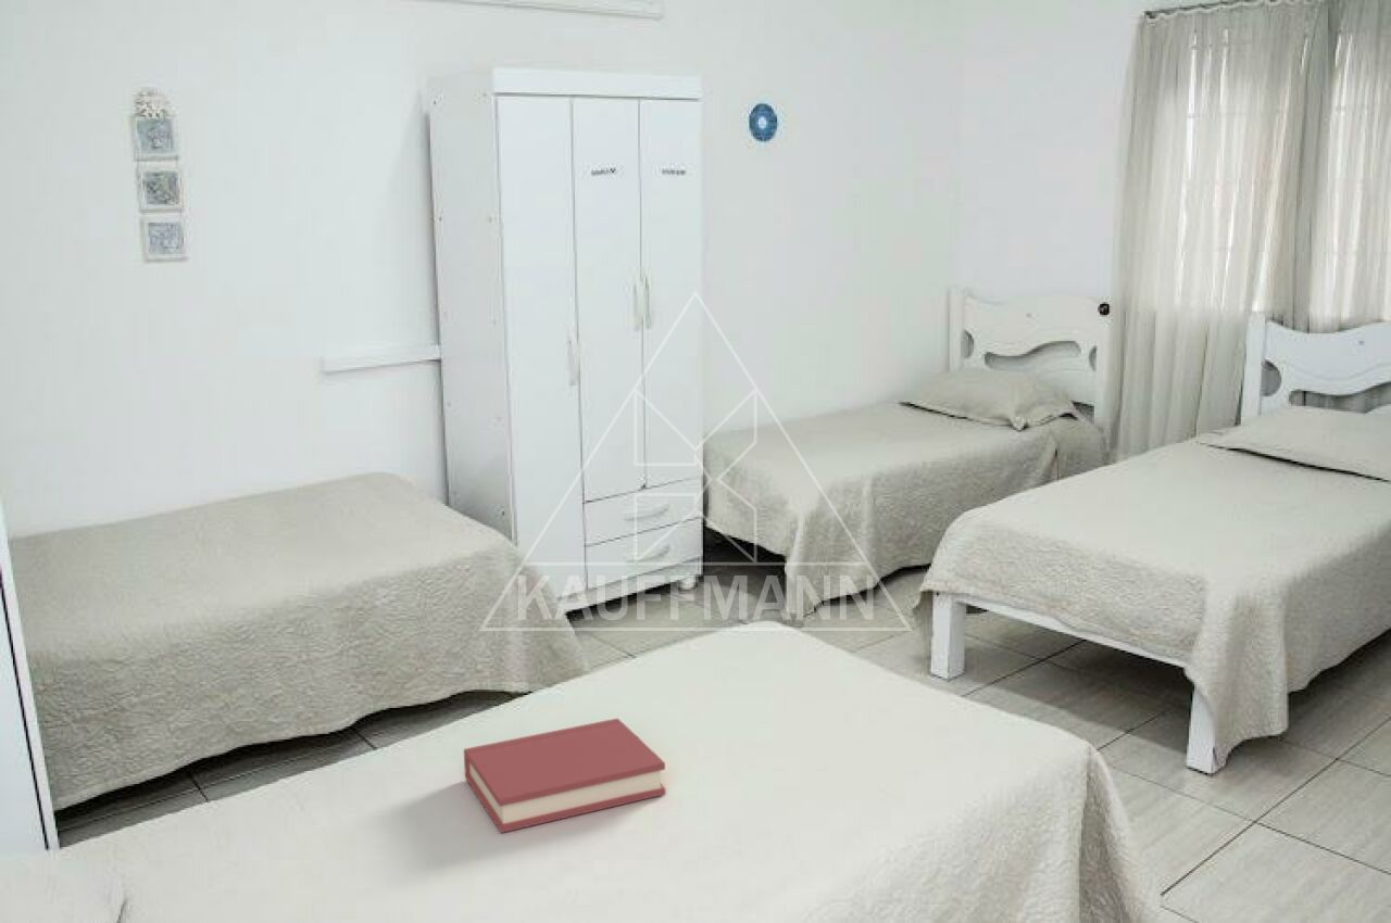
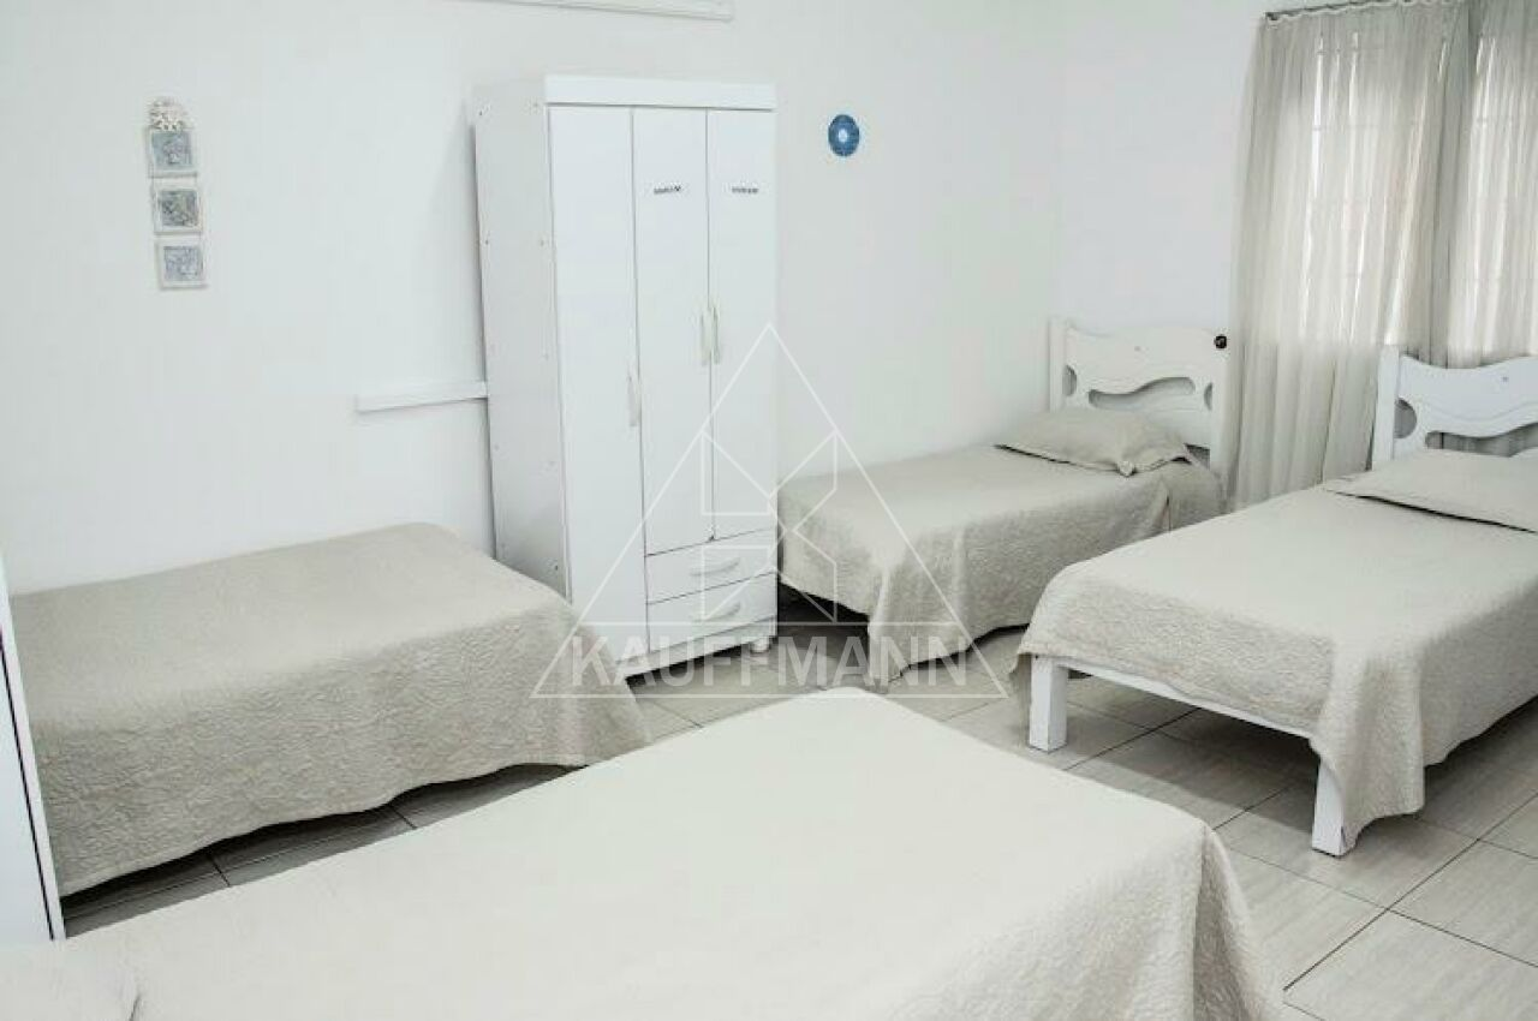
- hardback book (563, 770)
